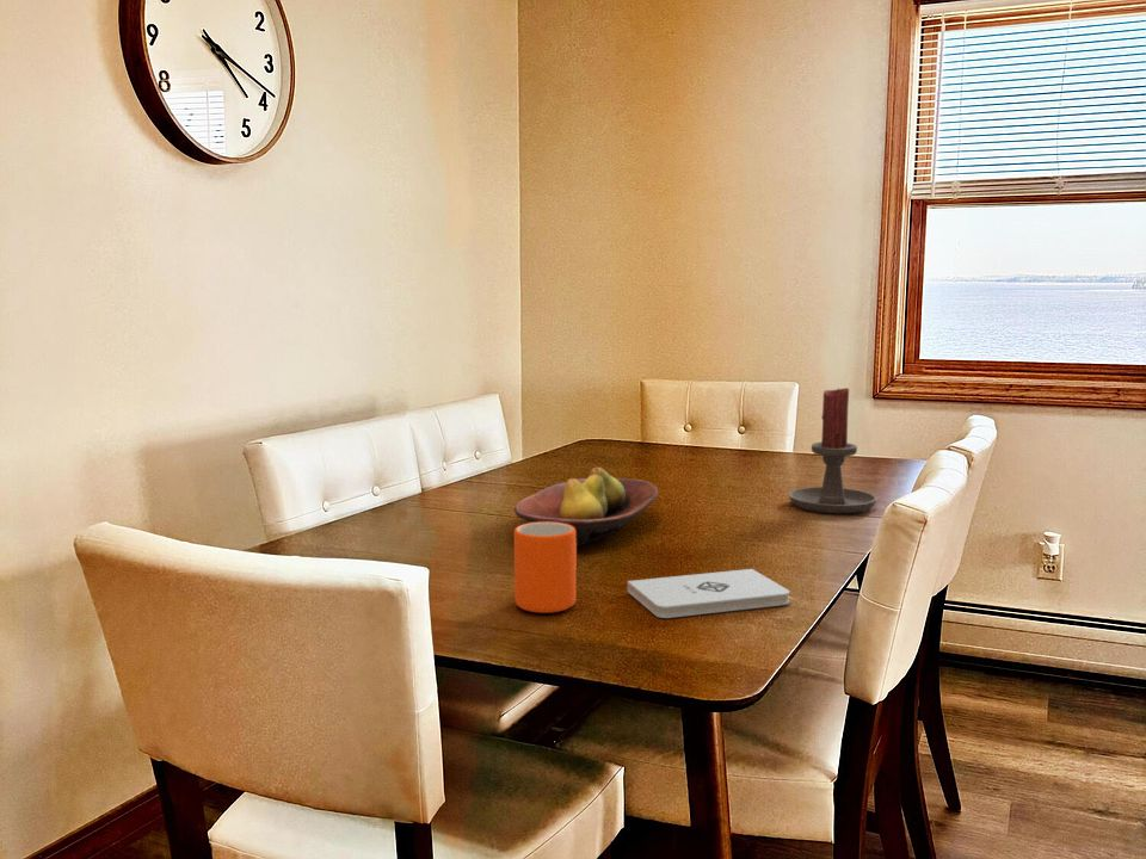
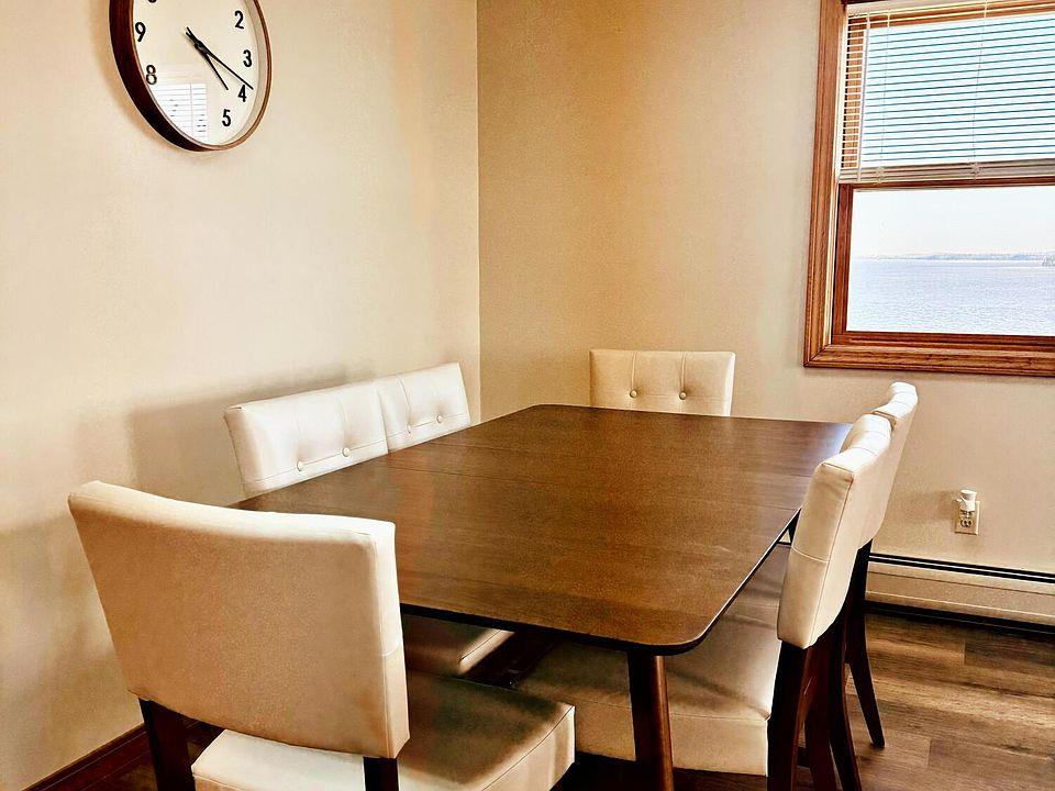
- mug (546, 563)
- fruit bowl (589, 500)
- candle holder (833, 445)
- notepad (708, 592)
